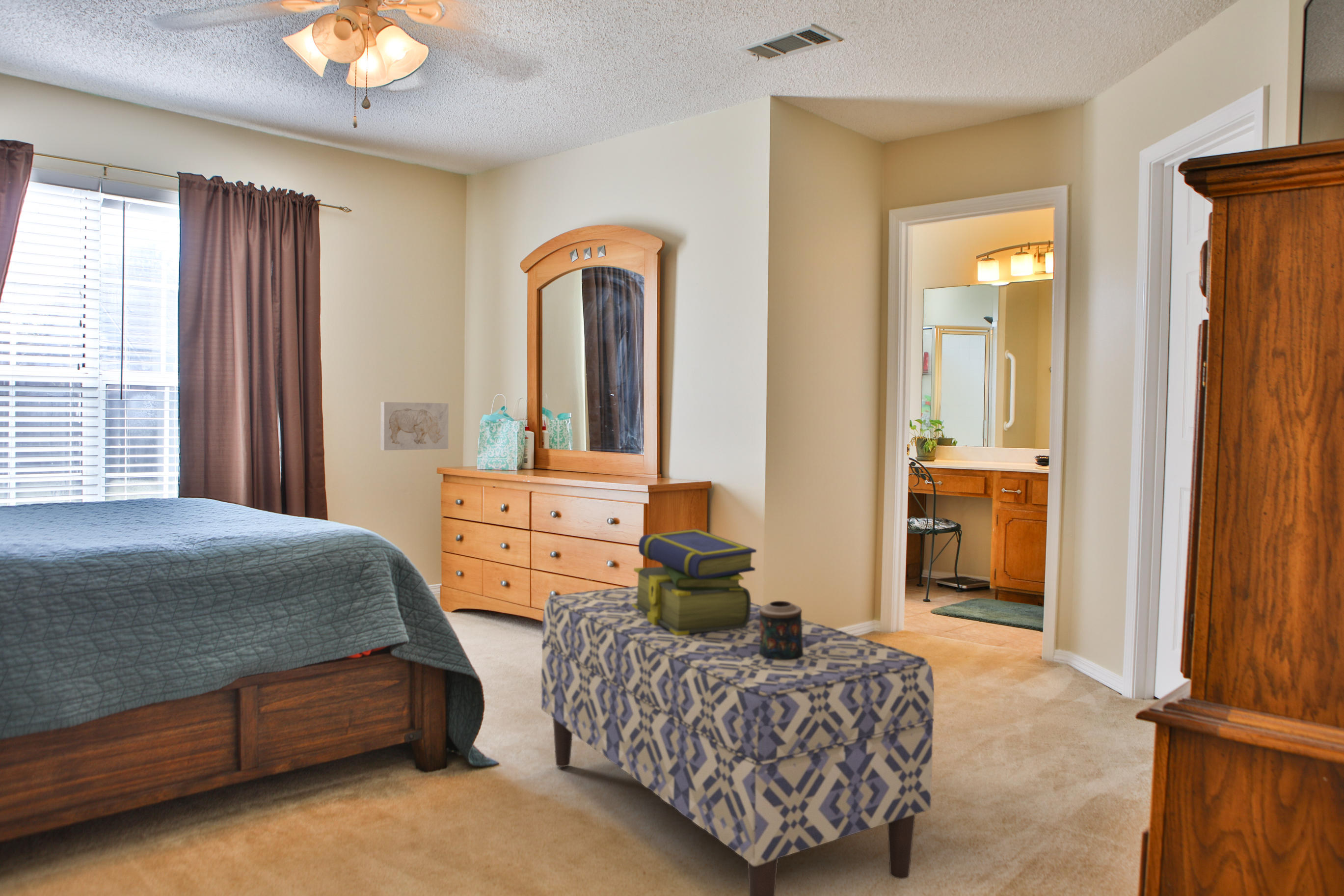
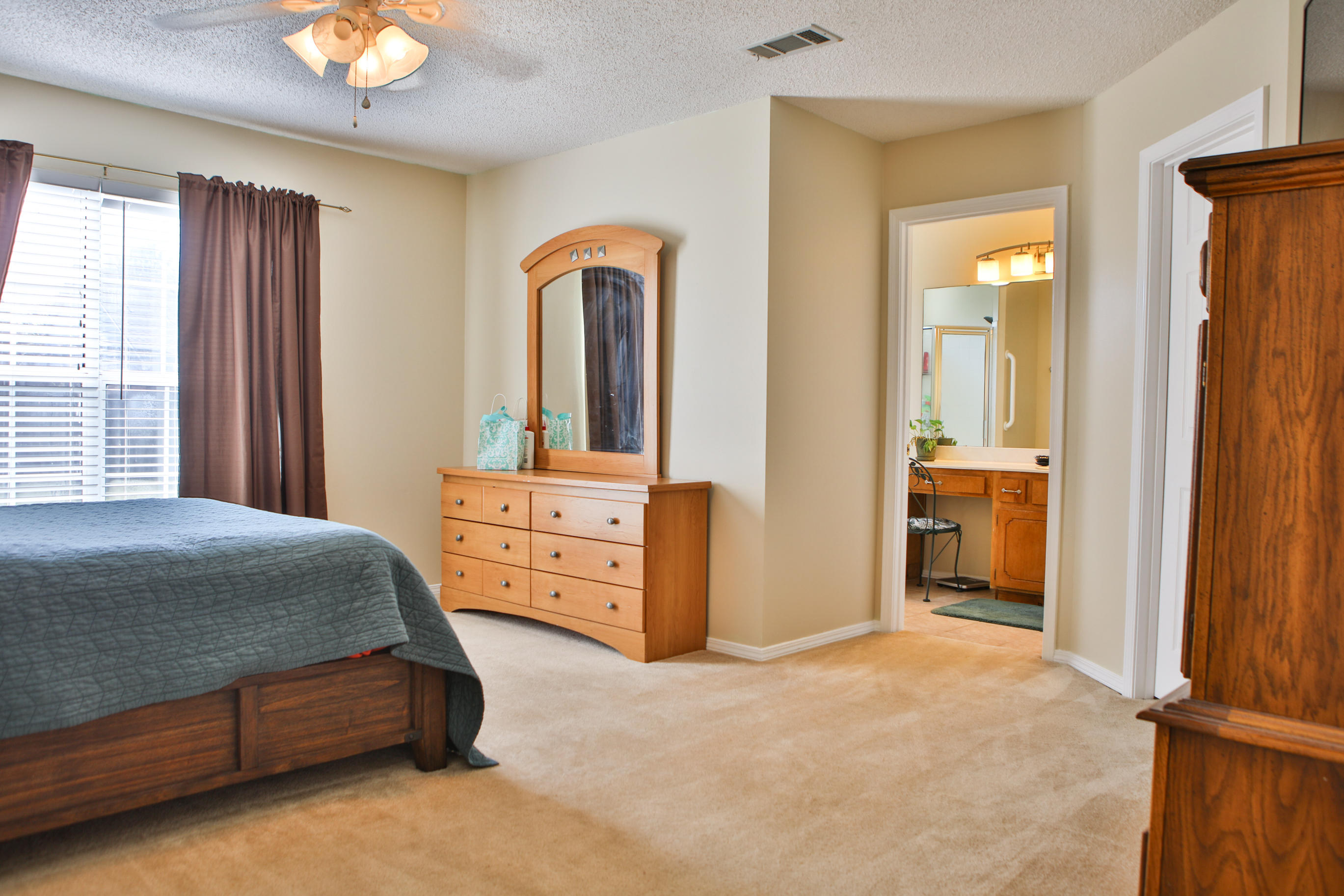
- bench (710, 718)
- stack of books (695, 577)
- wall art (415, 426)
- candle (778, 626)
